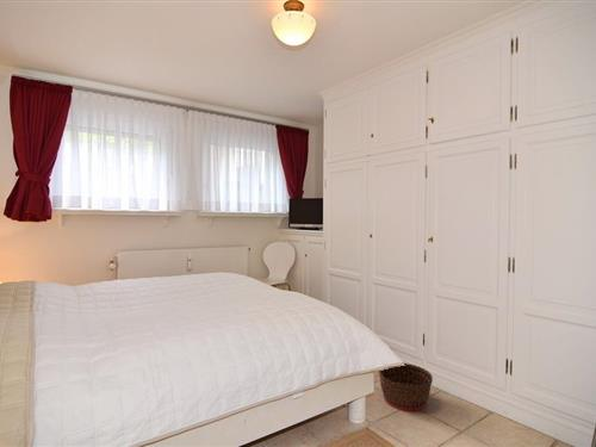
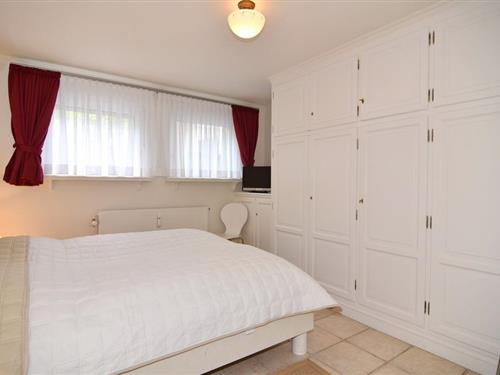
- basket (404, 386)
